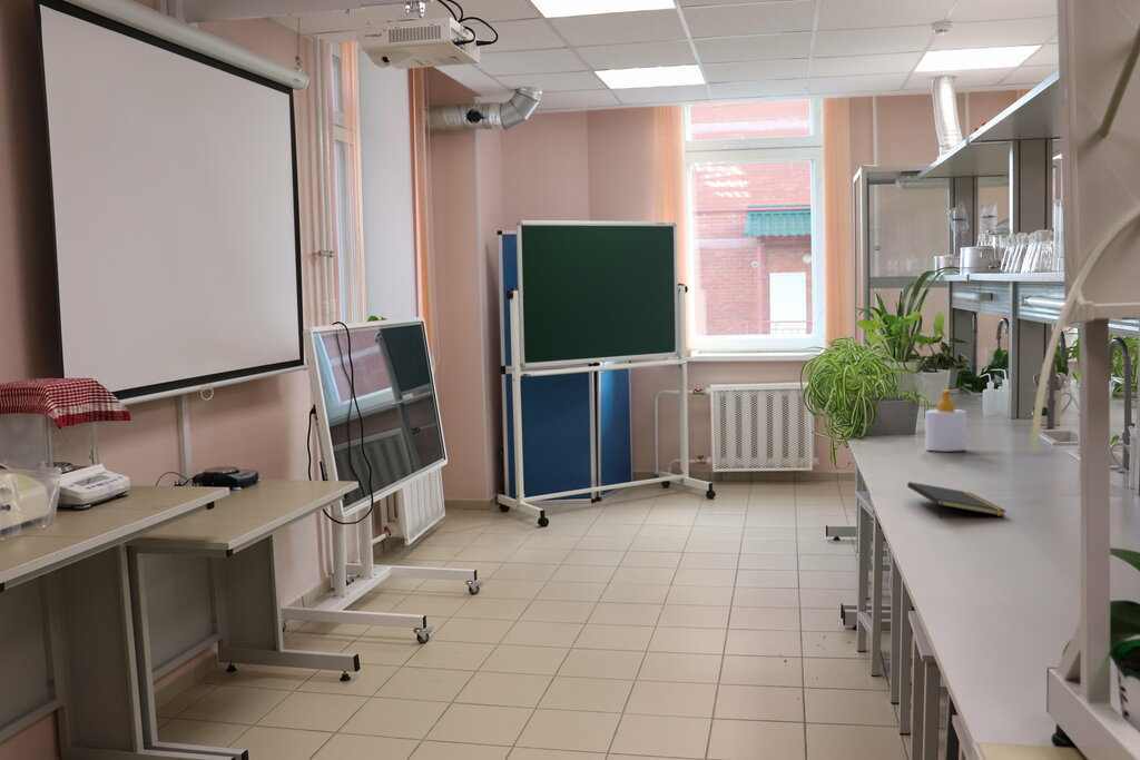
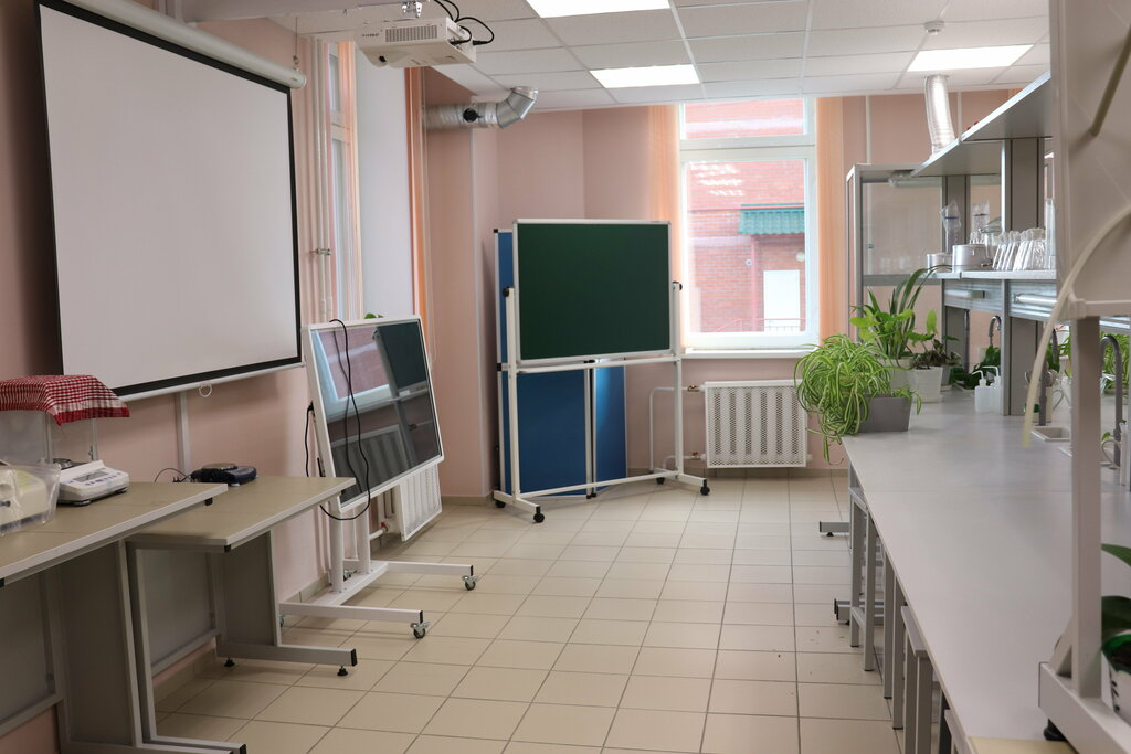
- soap bottle (945, 420)
- notepad (954, 497)
